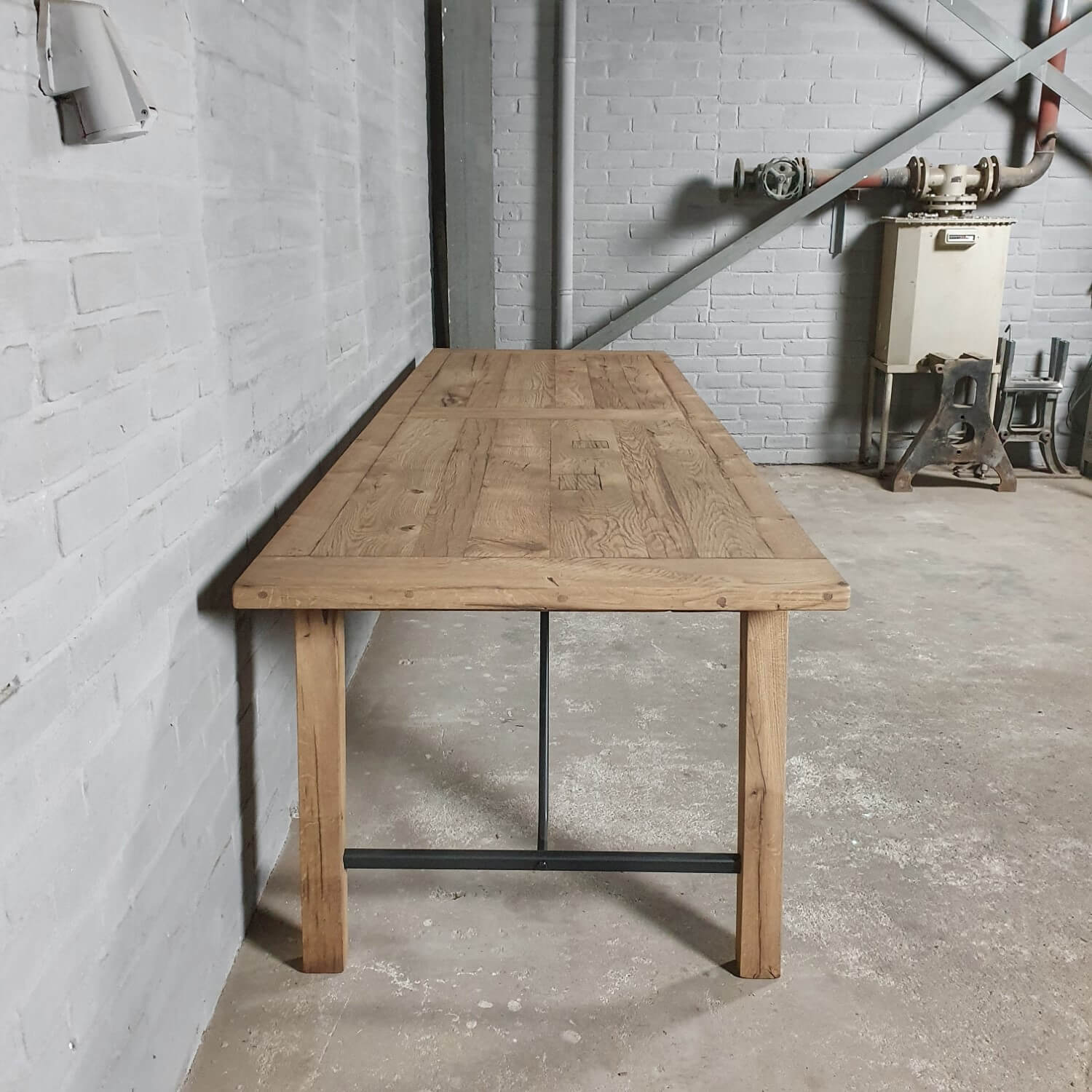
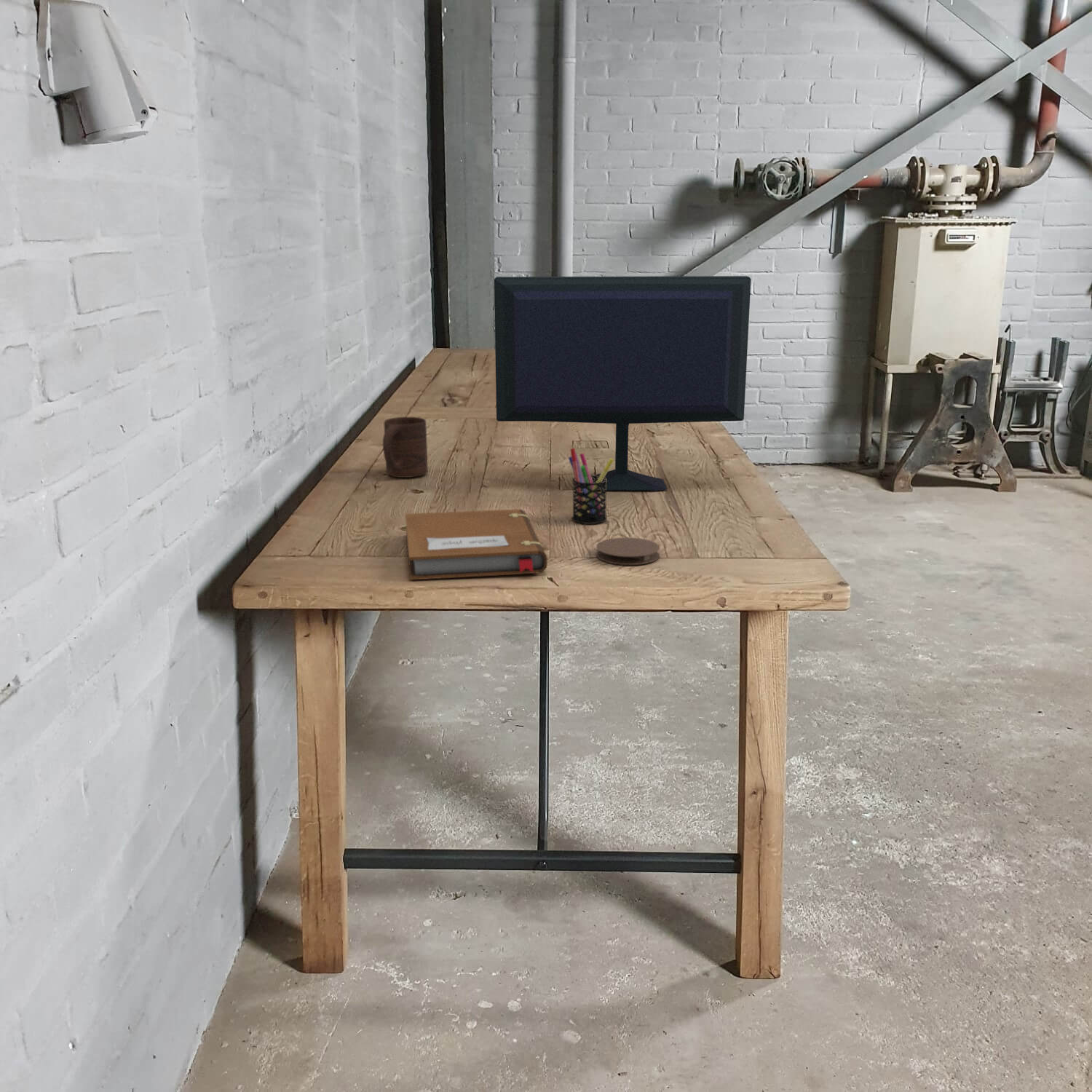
+ notebook (473, 542)
+ cup (404, 448)
+ pen holder (586, 485)
+ coaster (628, 550)
+ computer monitor (620, 384)
